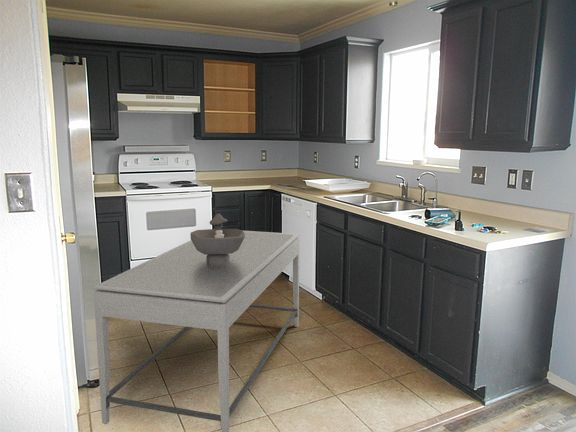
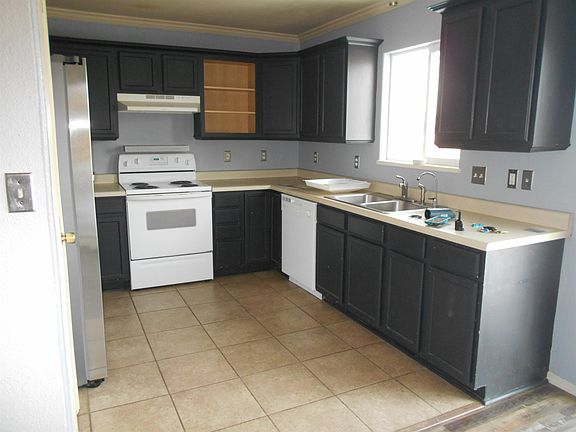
- dining table (219, 311)
- decorative bowl (217, 236)
